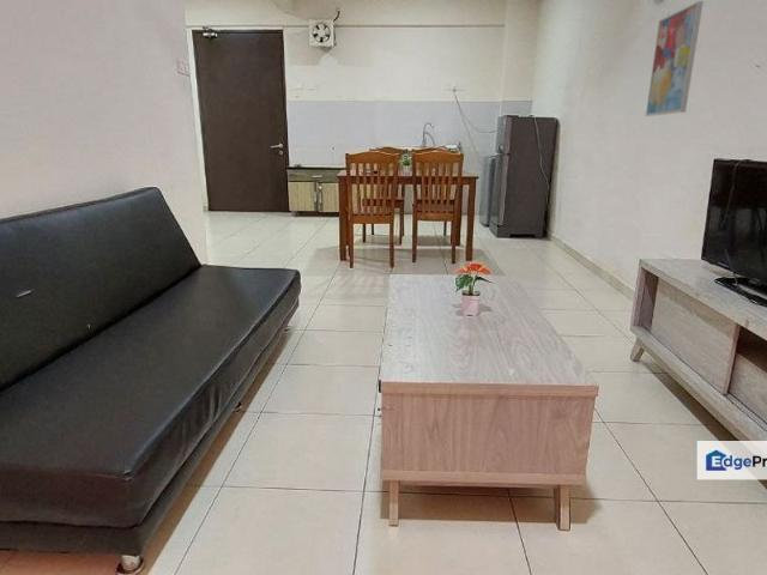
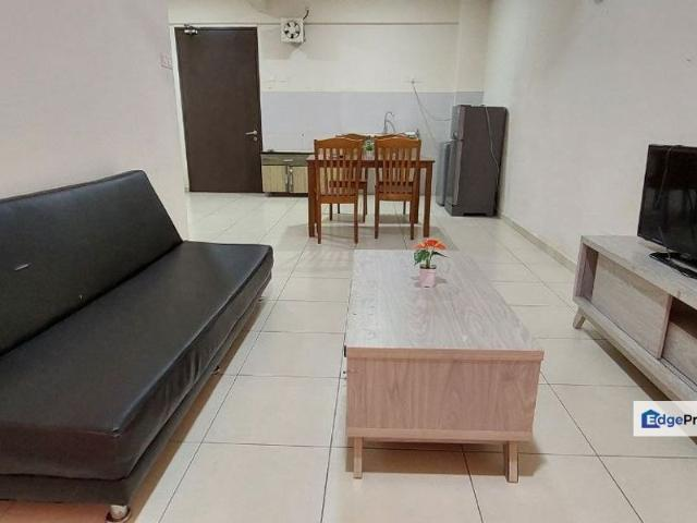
- wall art (671, 63)
